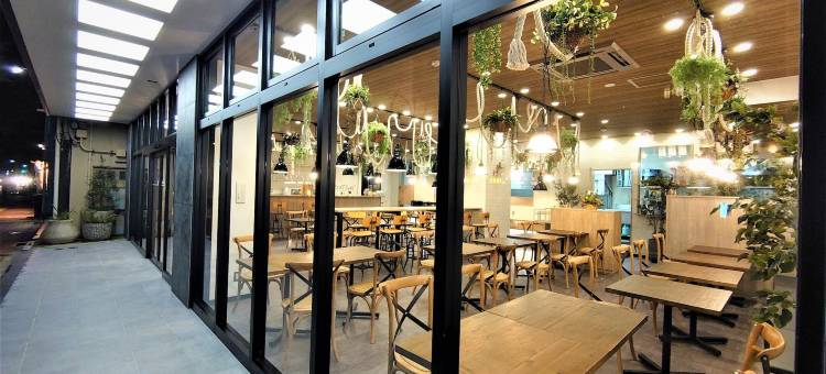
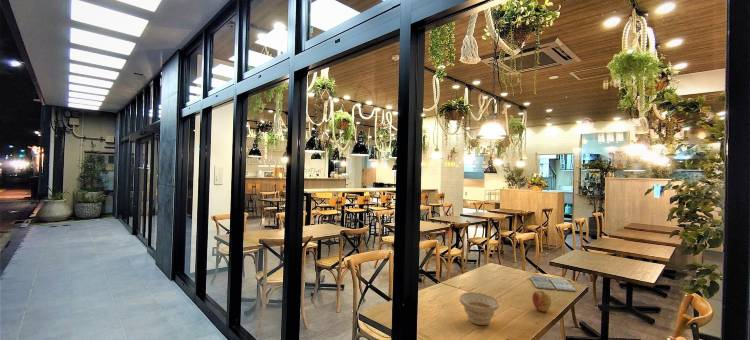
+ apple (541, 300)
+ drink coaster (551, 282)
+ bowl (478, 310)
